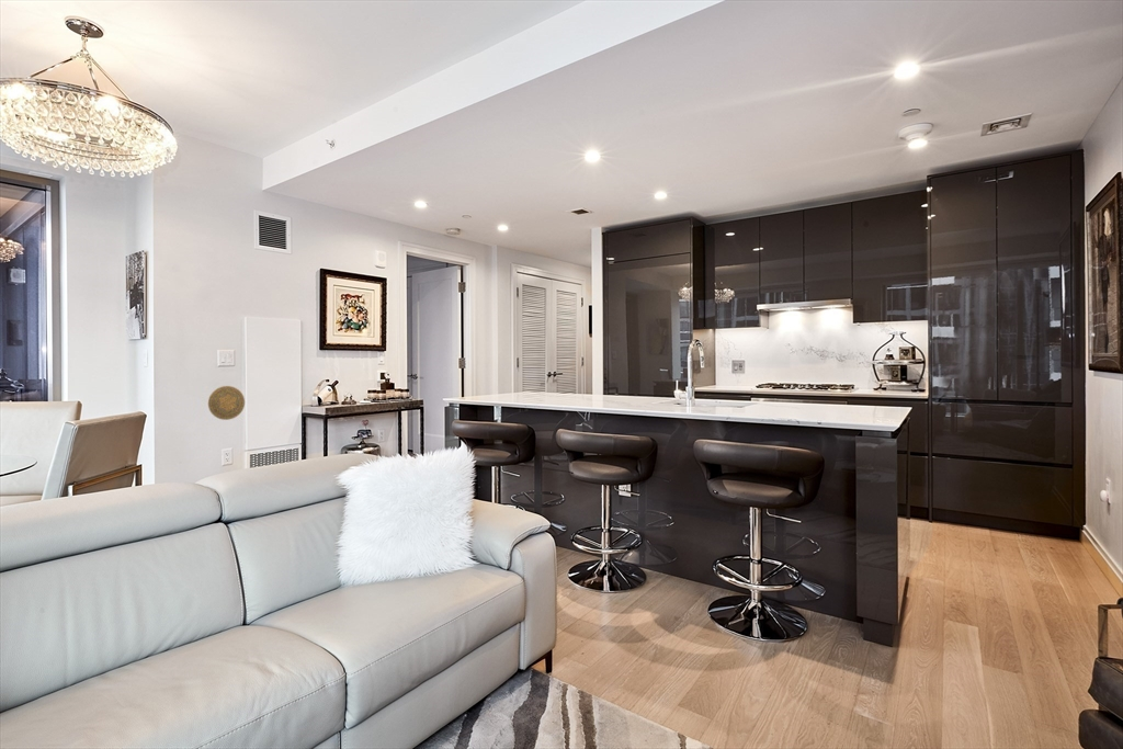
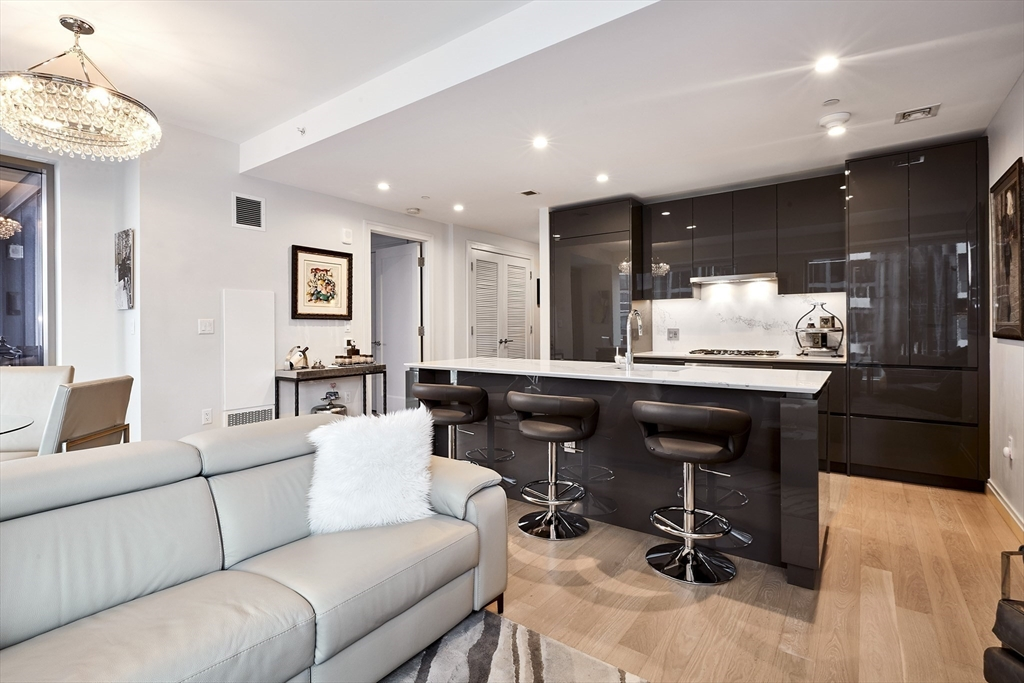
- decorative plate (227, 402)
